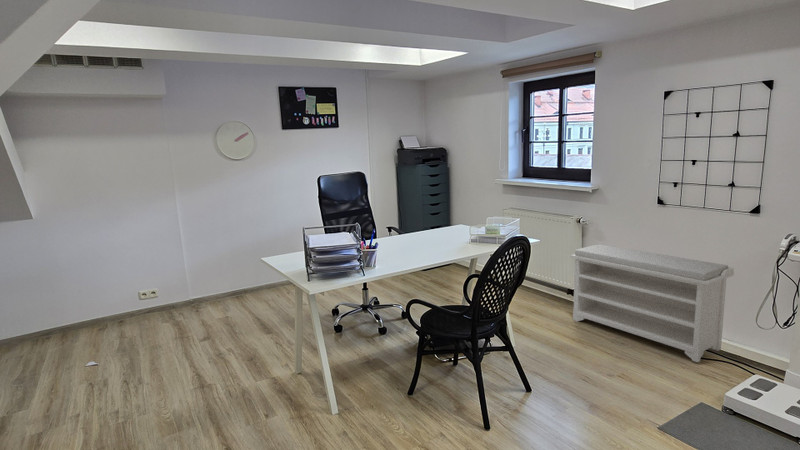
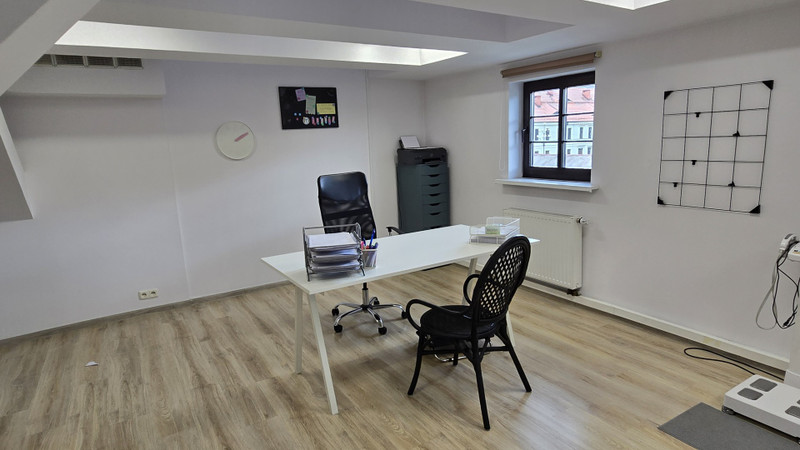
- bench (642, 295)
